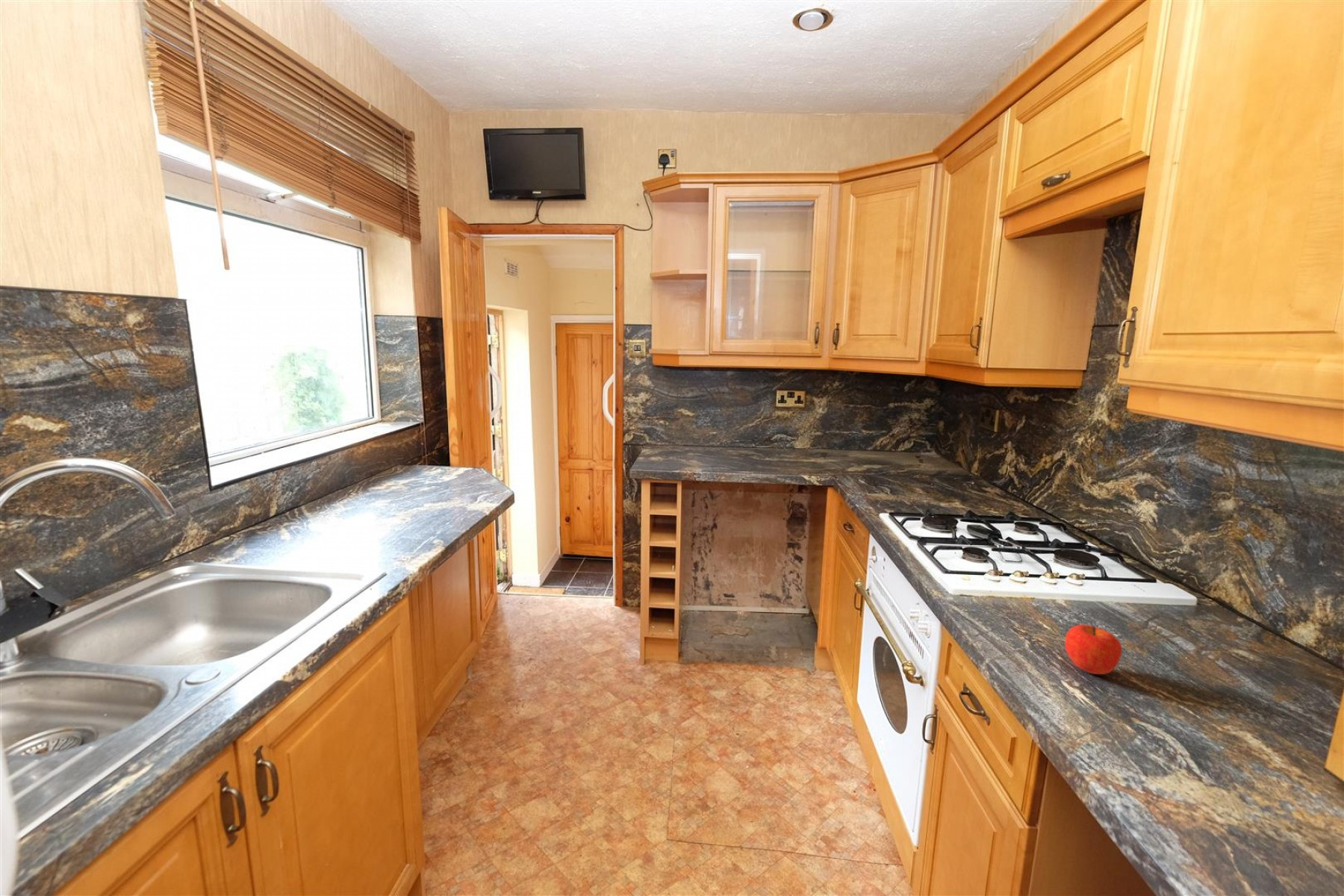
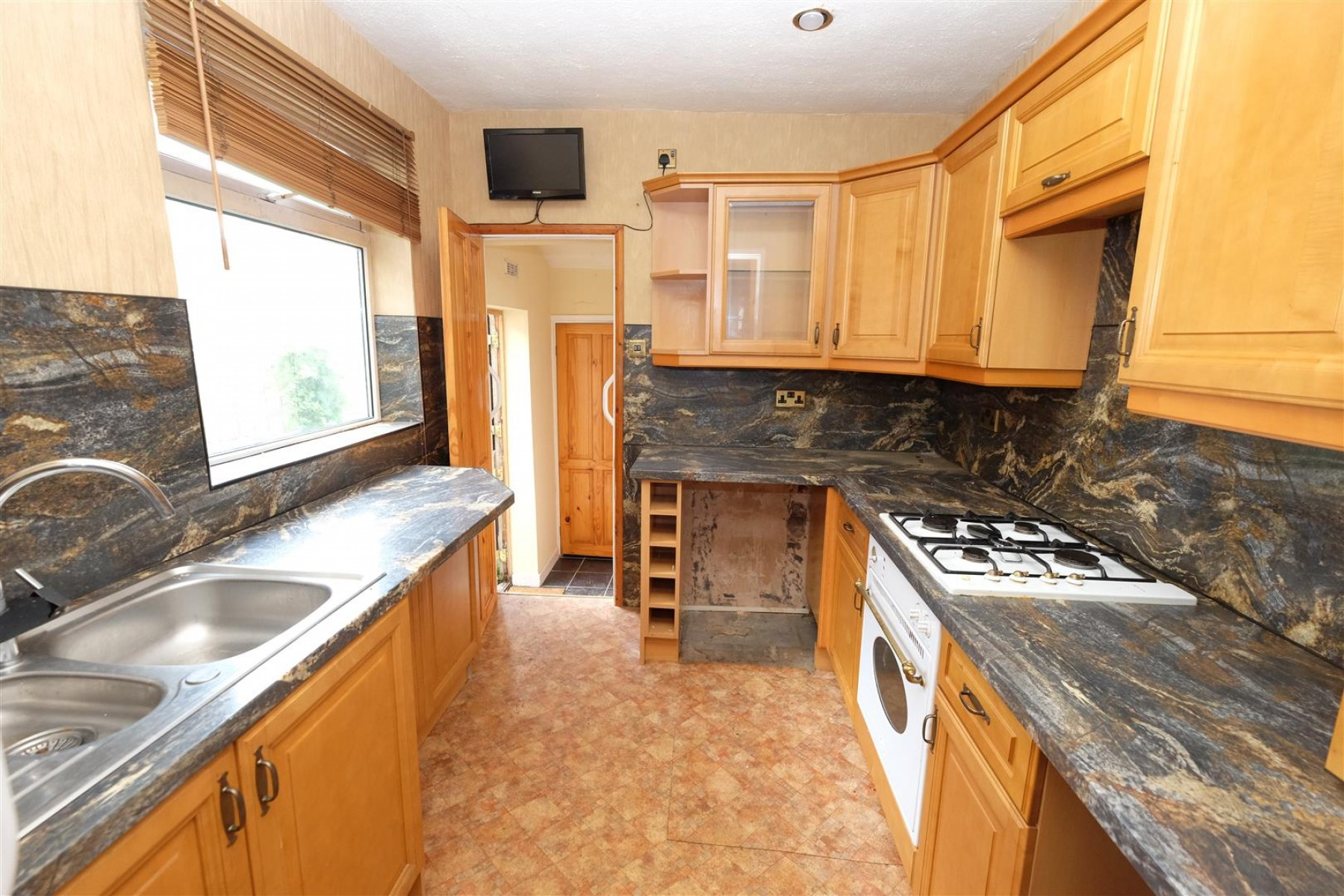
- fruit (1092, 648)
